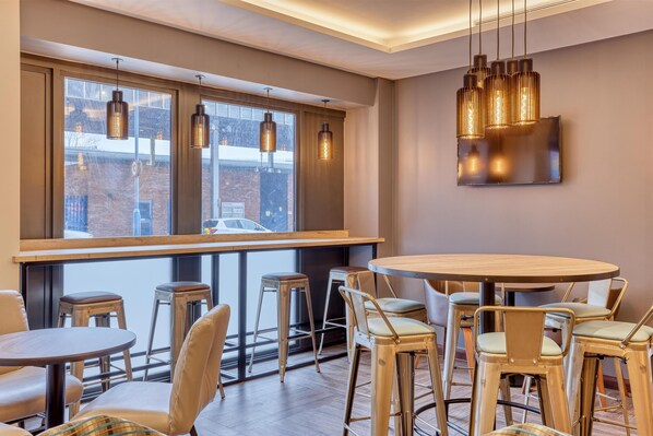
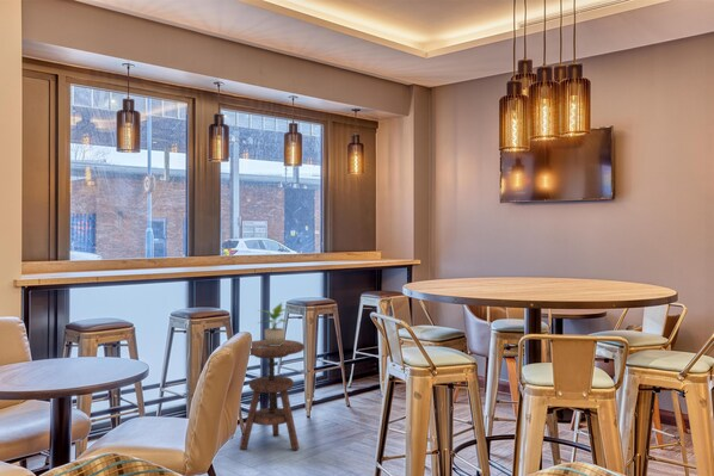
+ side table (271, 394)
+ potted plant (273, 323)
